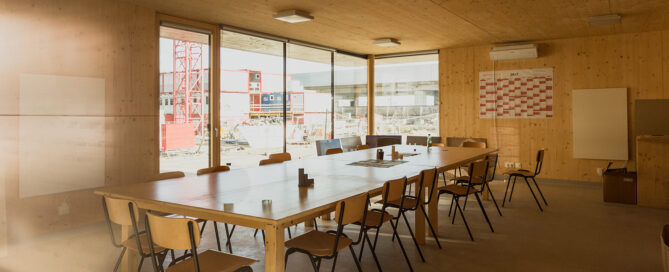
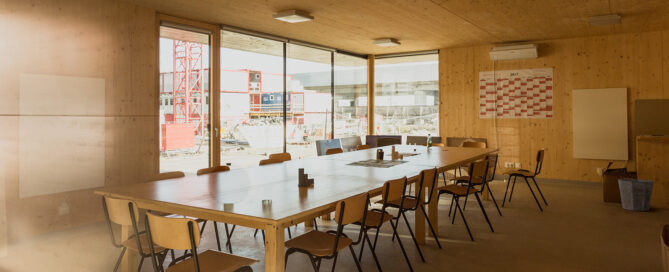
+ waste bin (635, 194)
